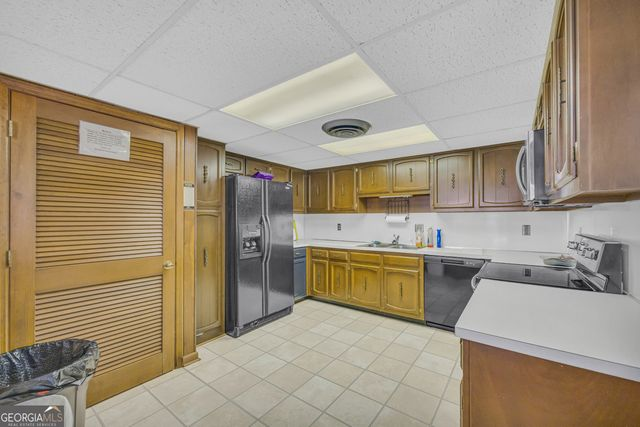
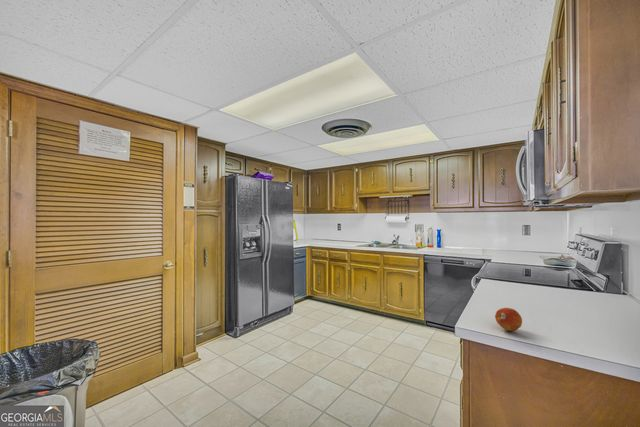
+ fruit (508, 319)
